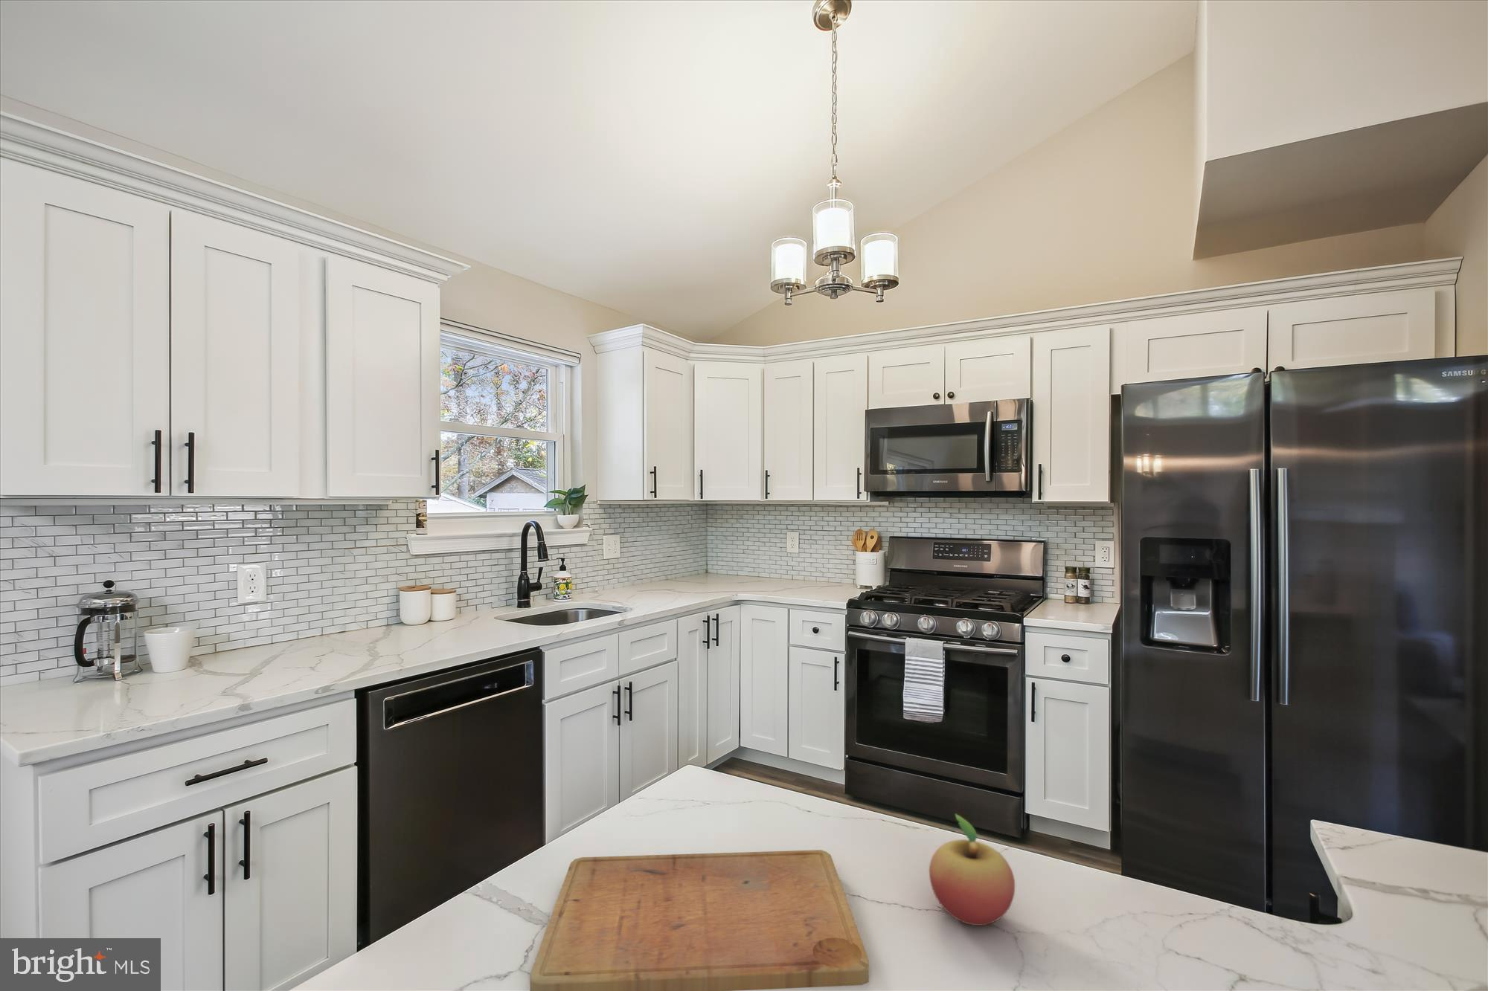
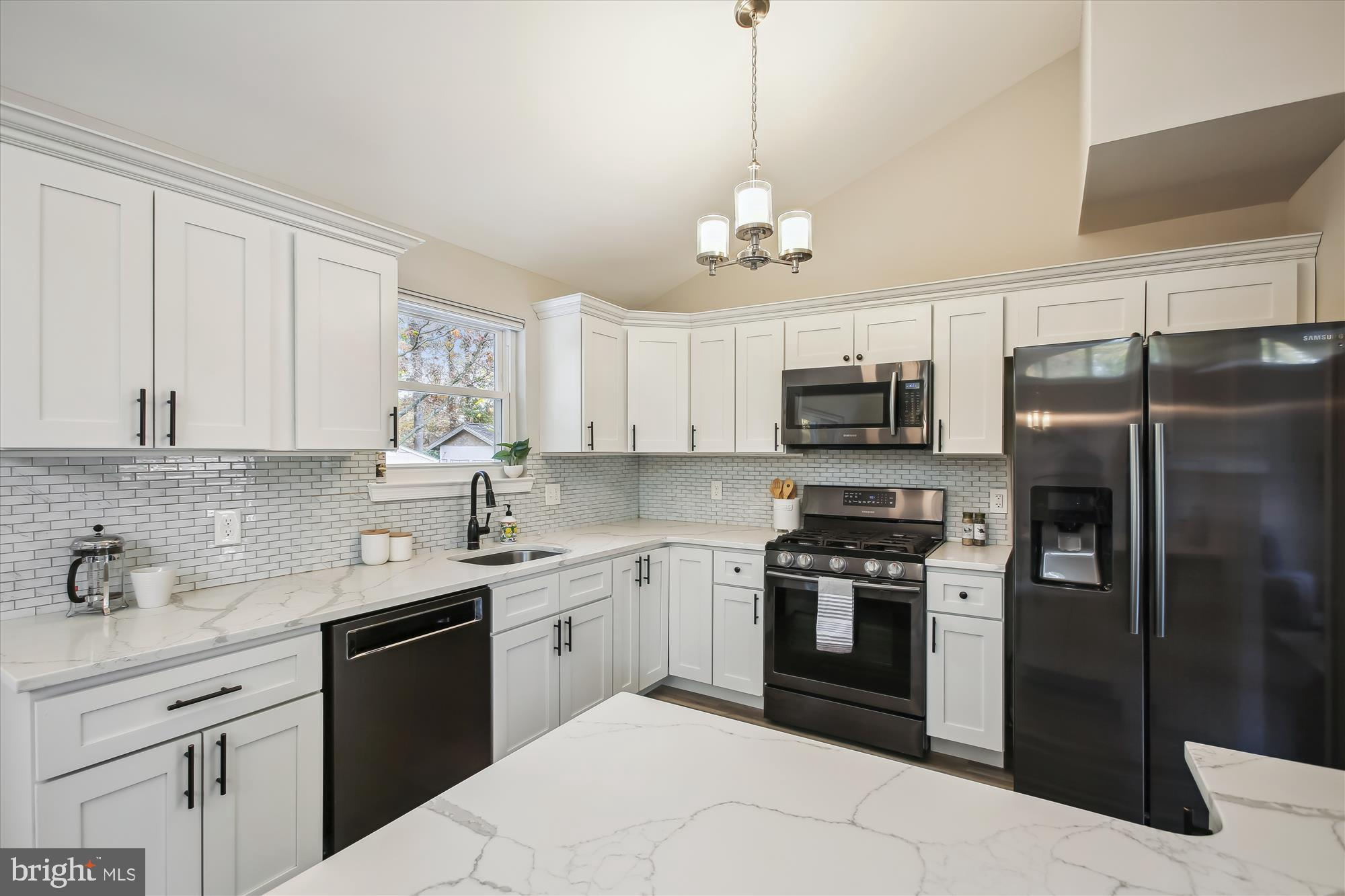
- fruit (971, 873)
- cutting board (701, 912)
